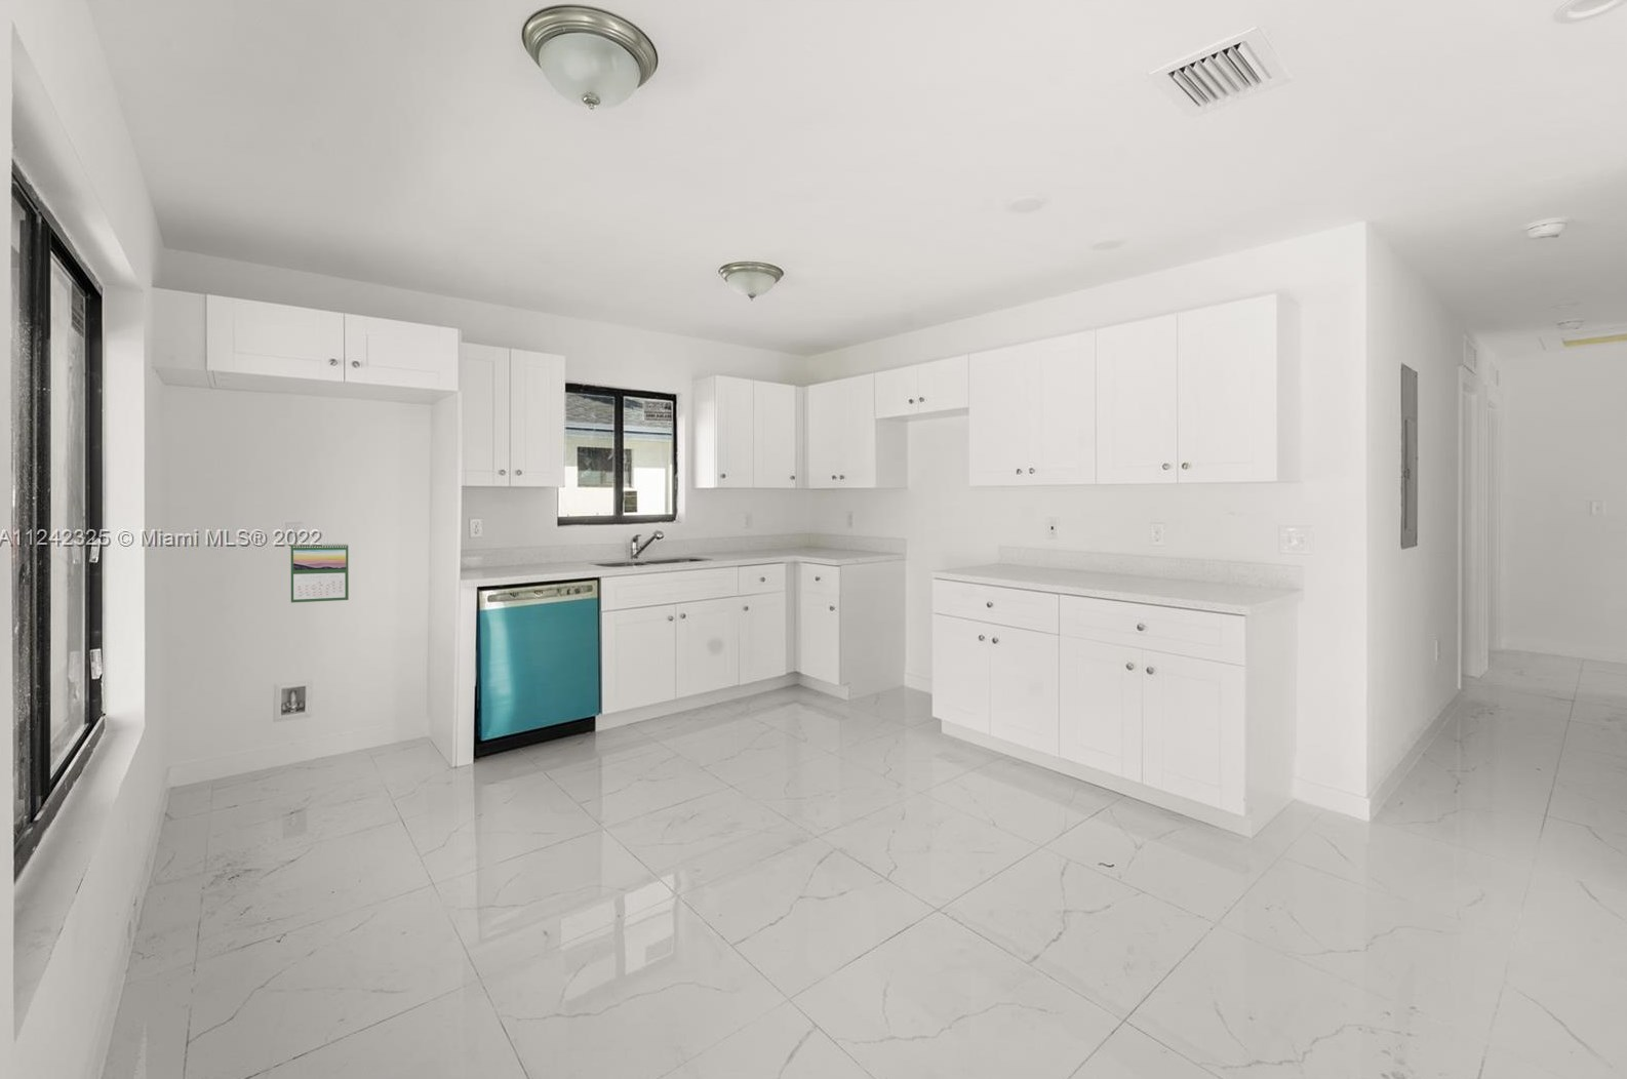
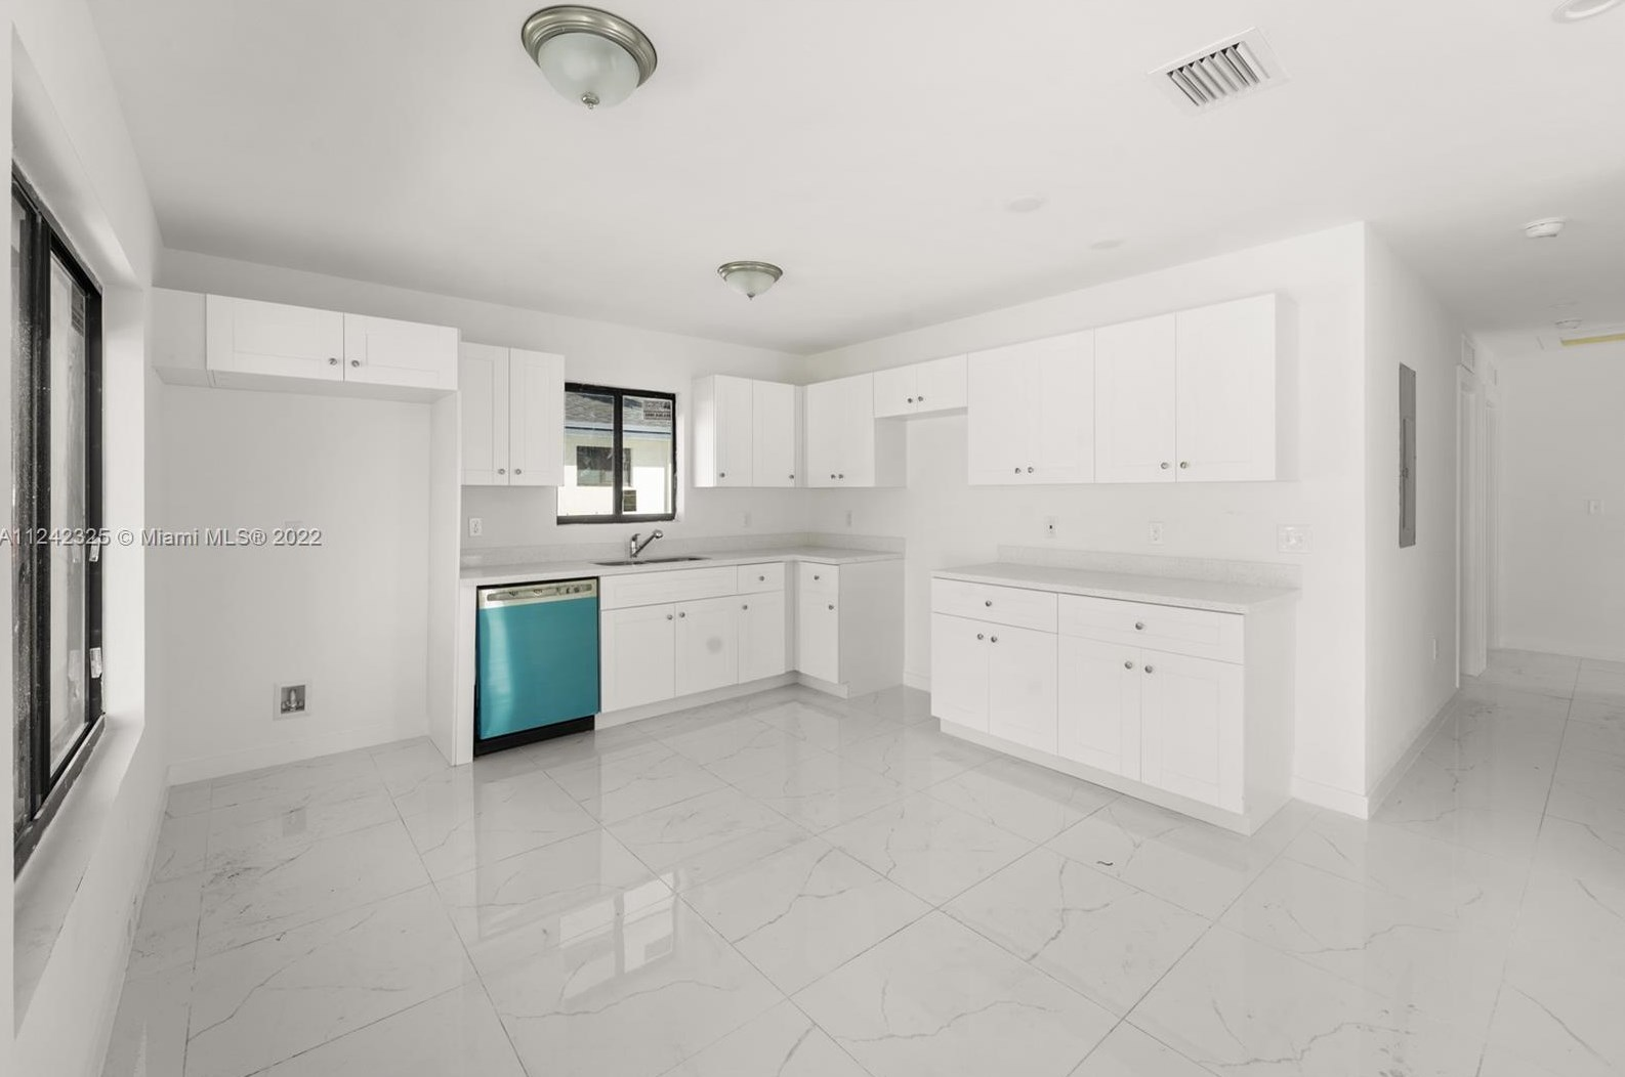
- calendar (320, 571)
